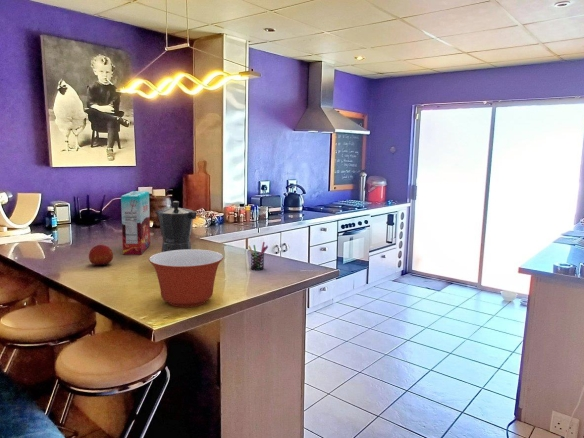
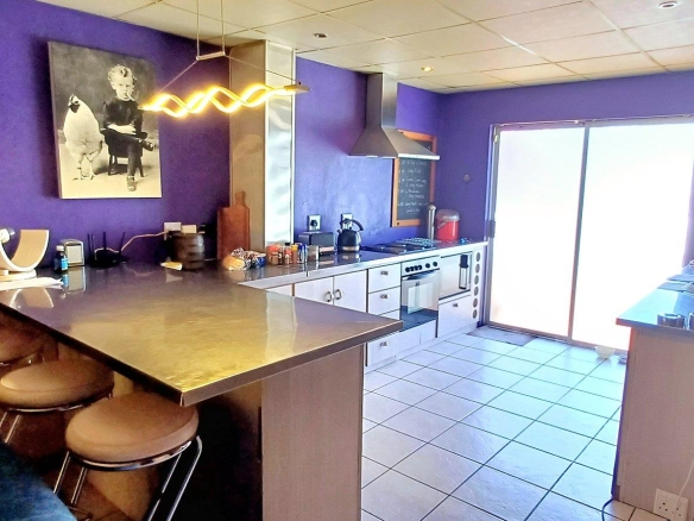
- pen holder (257, 255)
- mixing bowl (187, 279)
- coffee maker (176, 233)
- cereal box (136, 221)
- fruit (101, 254)
